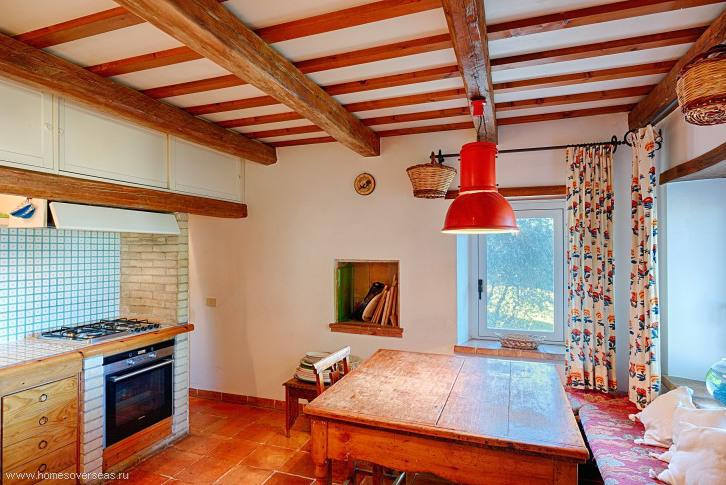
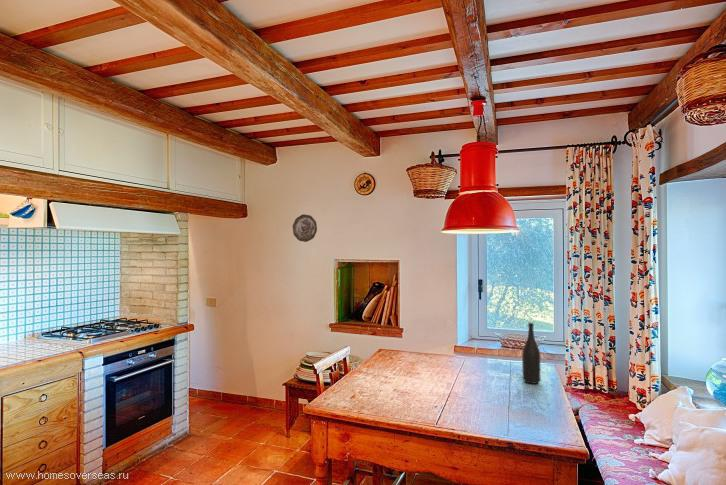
+ wine bottle (531, 352)
+ decorative plate (305, 228)
